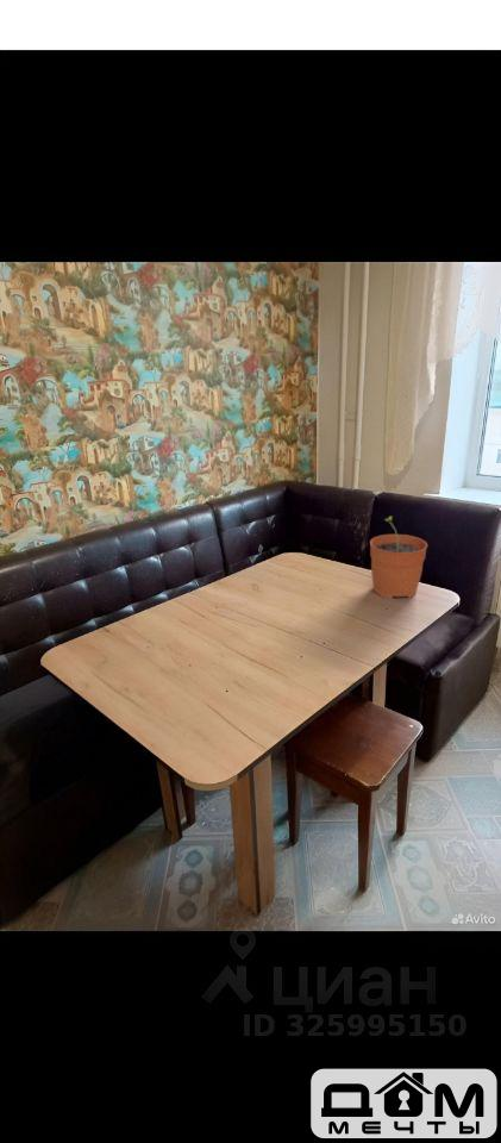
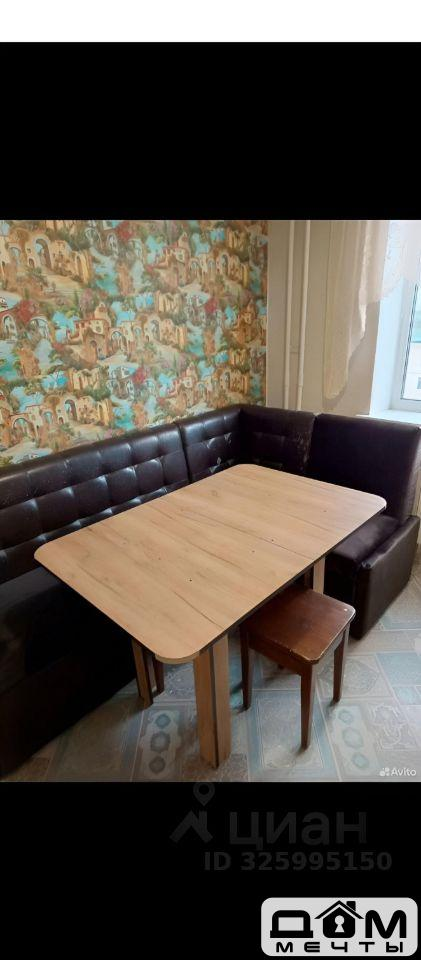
- plant pot (396, 555)
